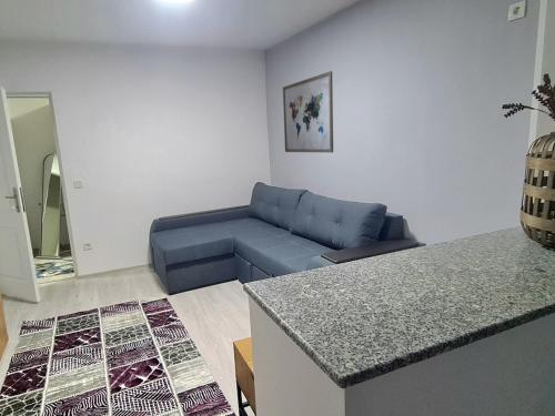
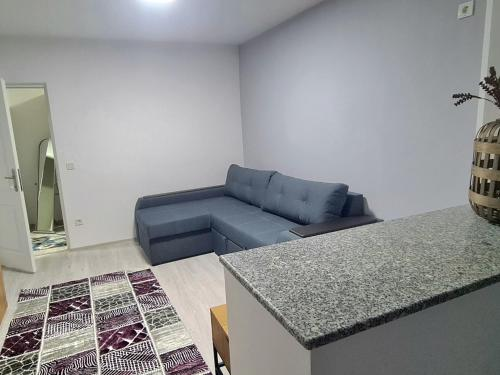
- wall art (305, 116)
